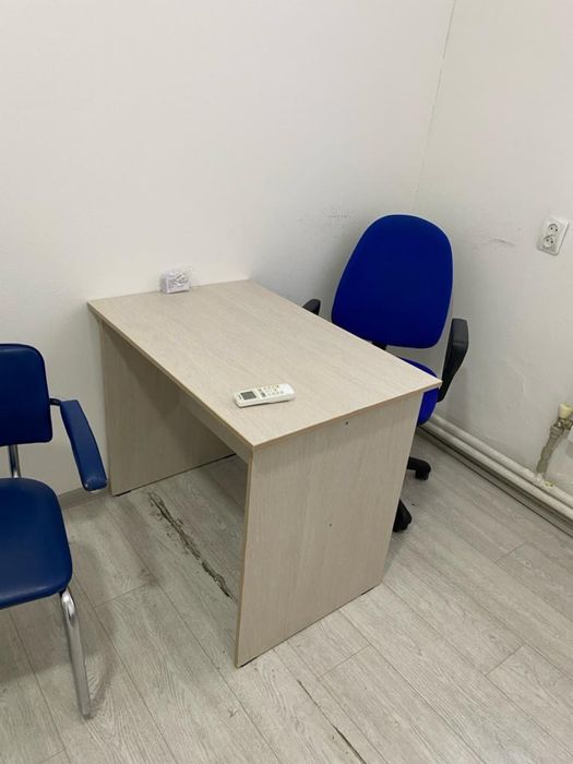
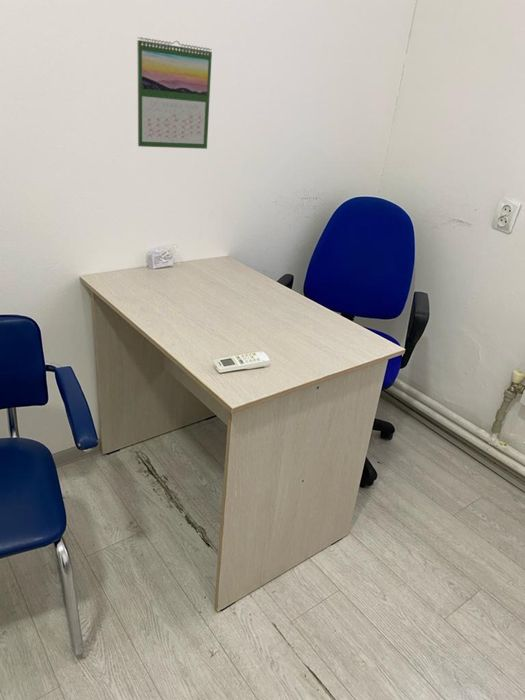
+ calendar (175, 96)
